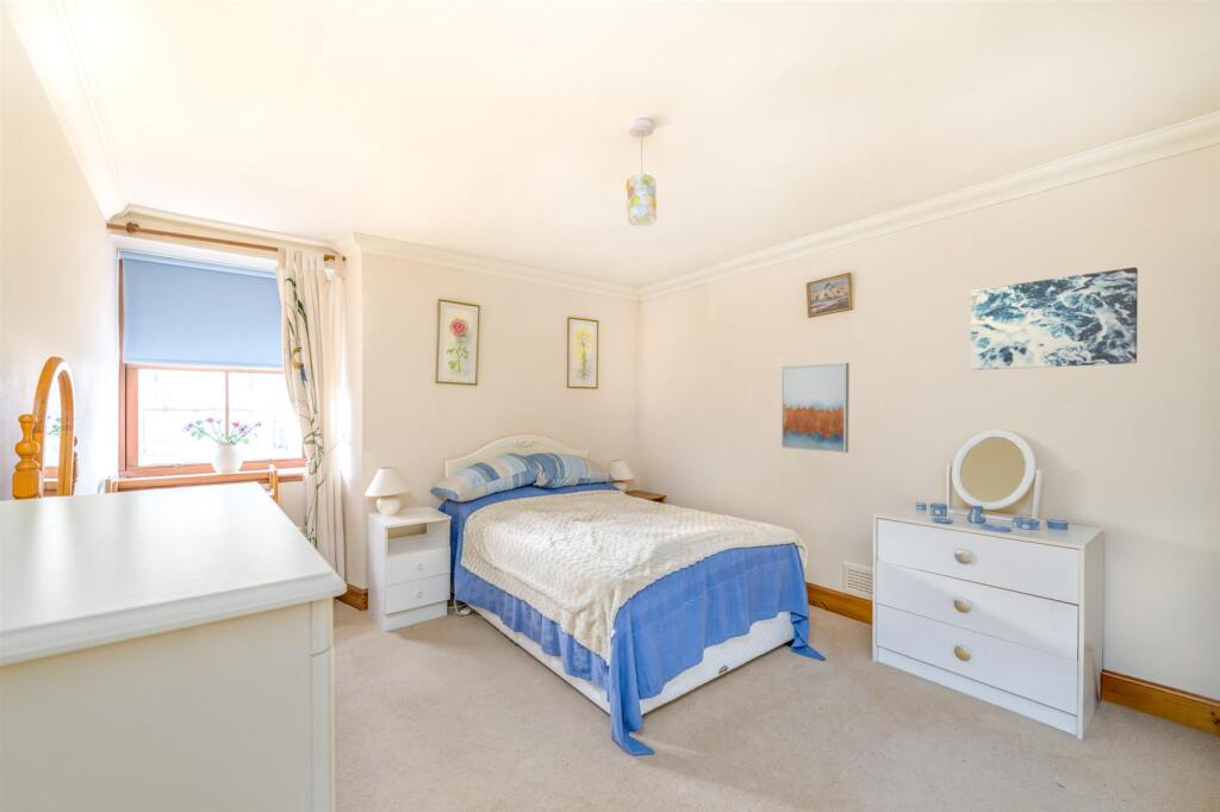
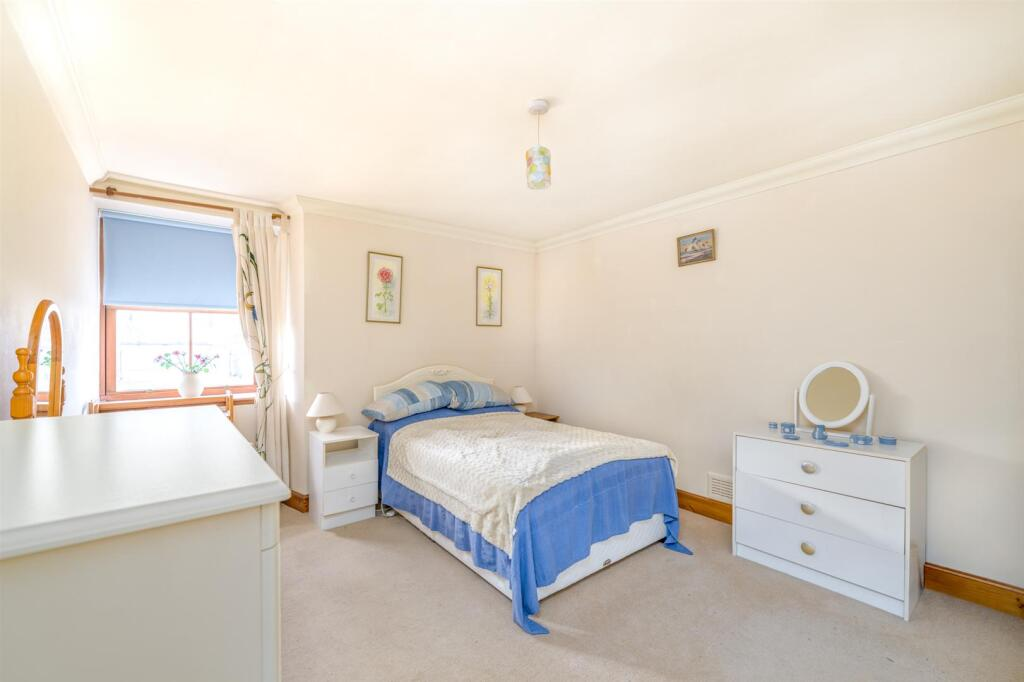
- wall art (813, 407)
- wall art (1046, 323)
